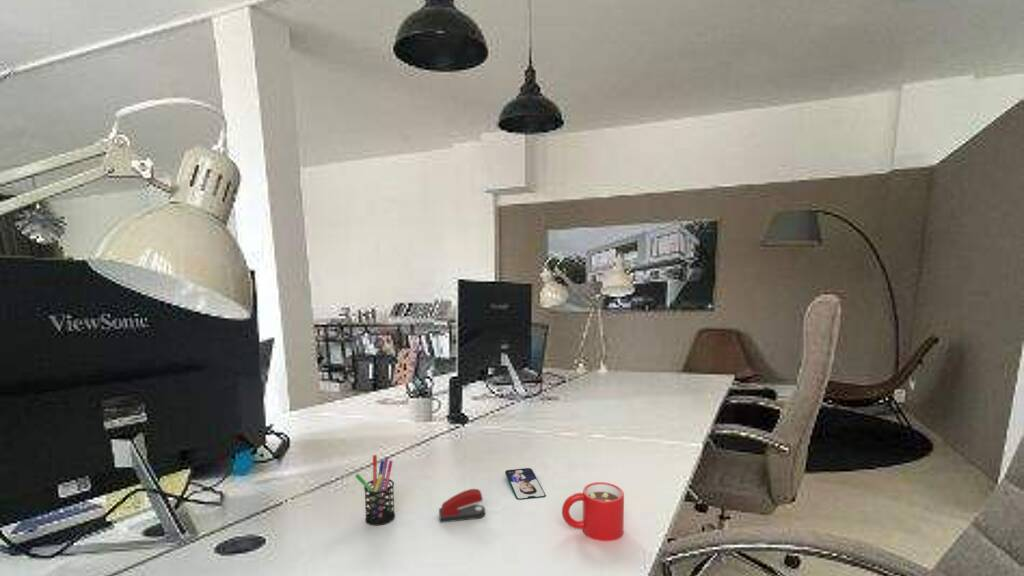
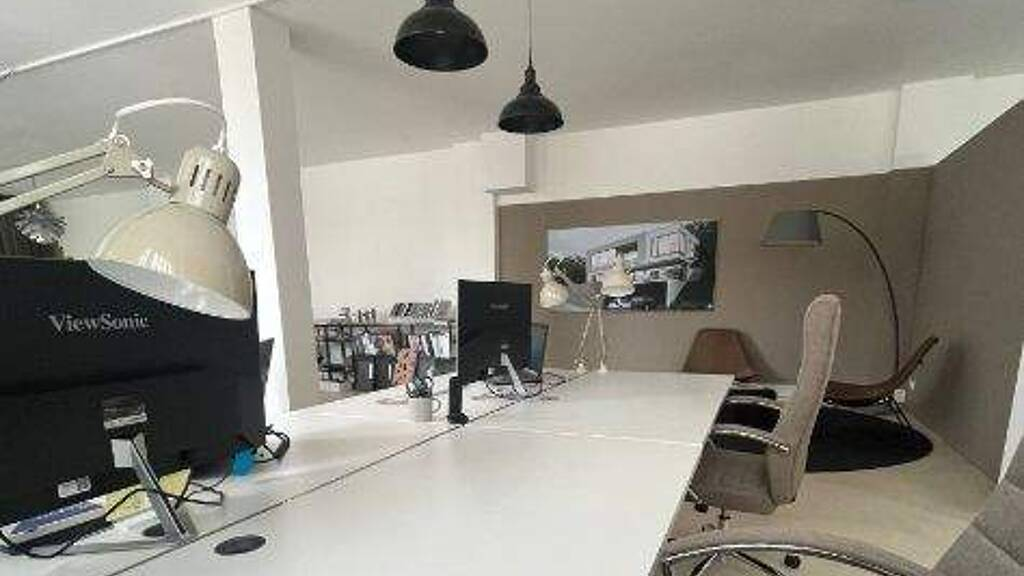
- mug (592, 511)
- smartphone (524, 483)
- stapler (462, 504)
- pen holder (375, 489)
